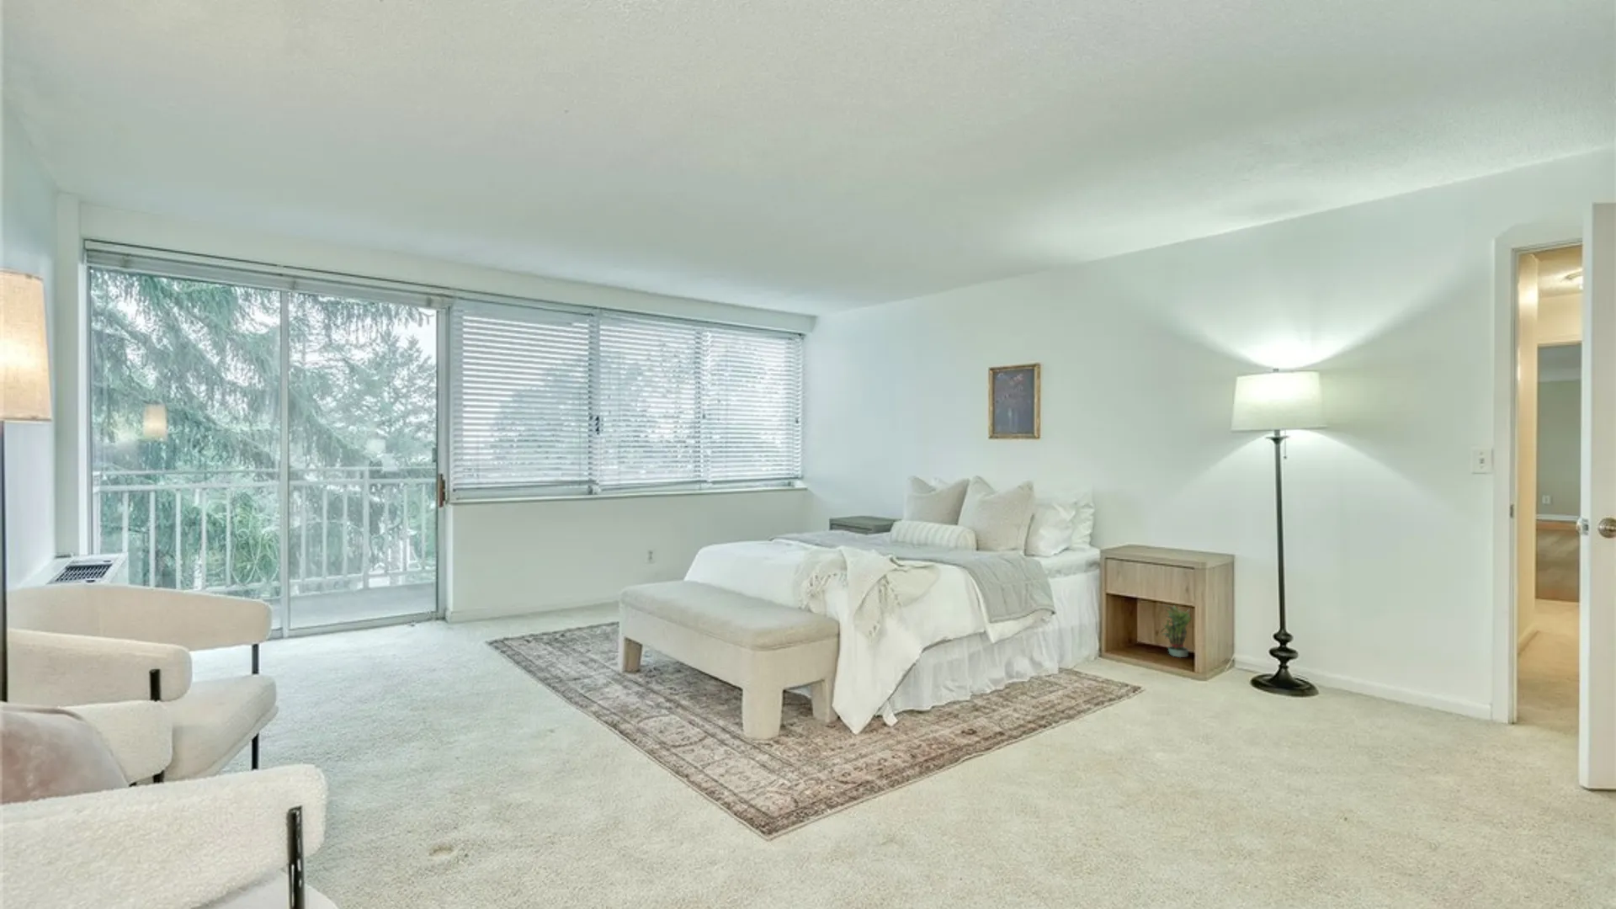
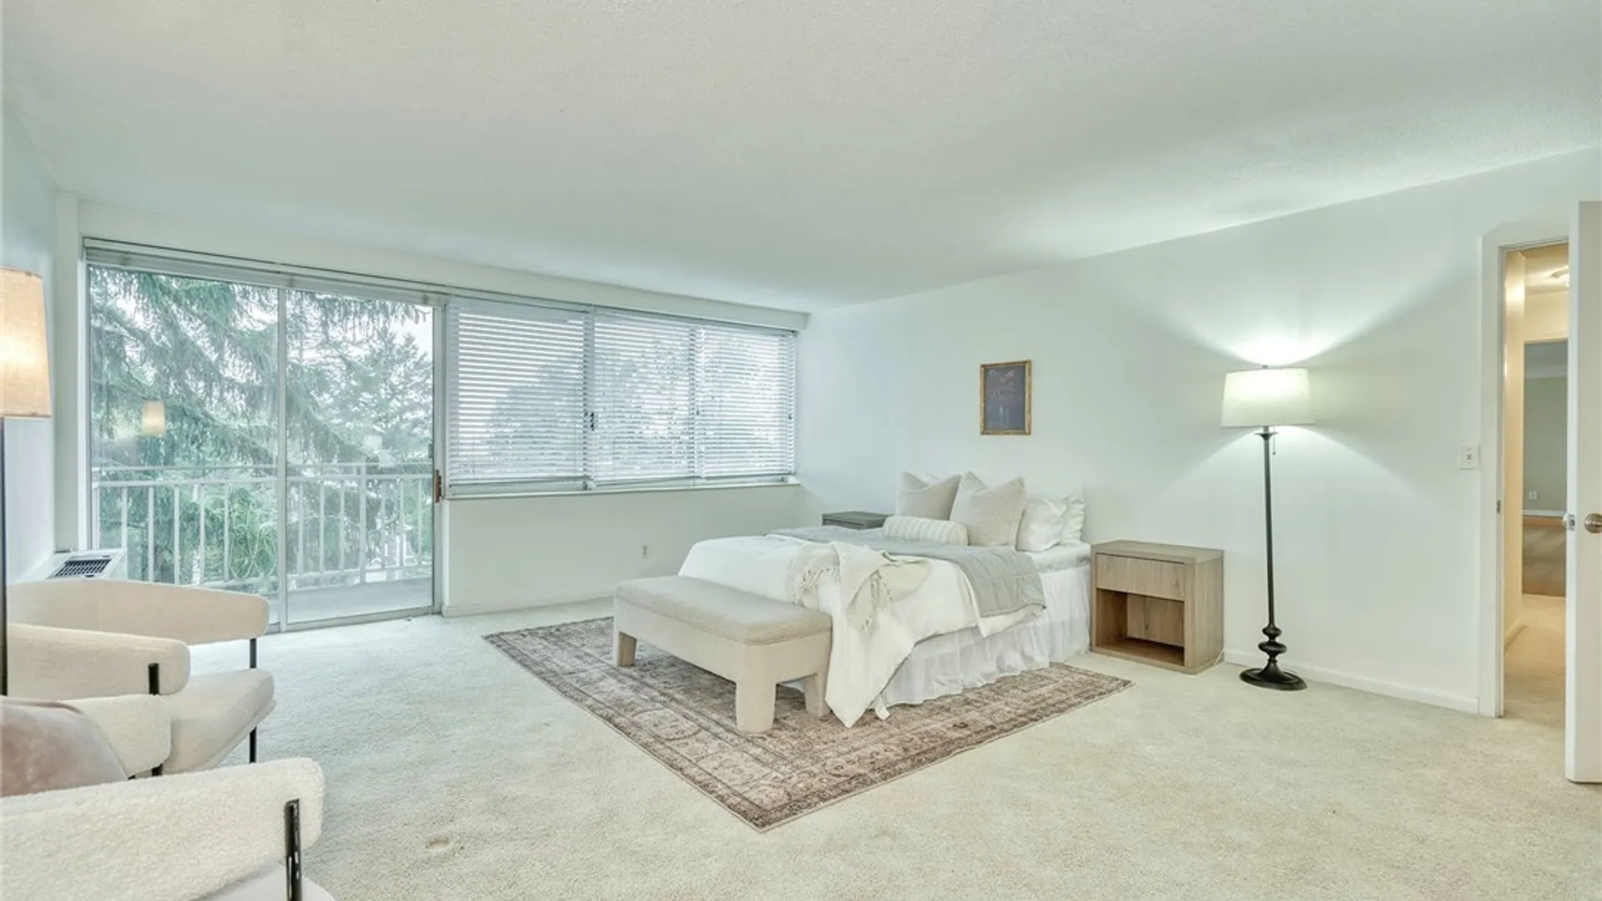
- potted plant (1174, 628)
